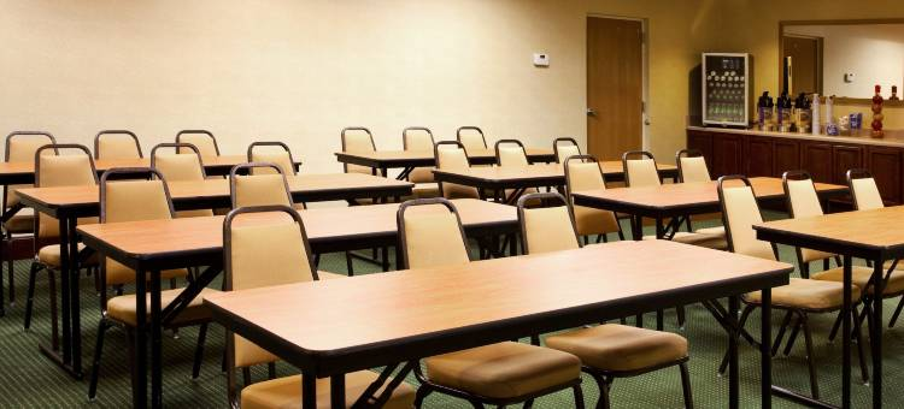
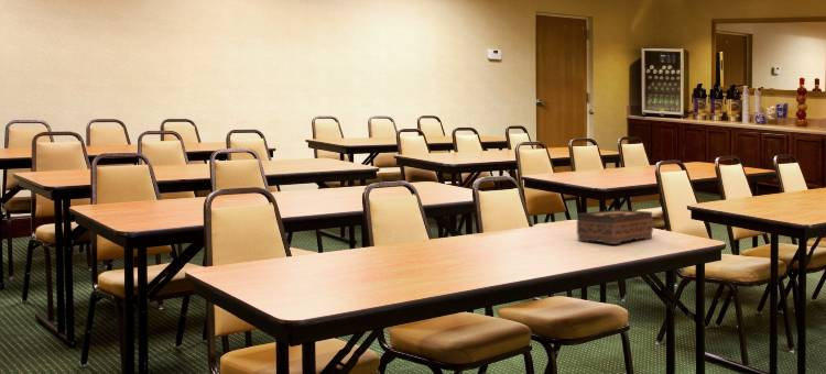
+ tissue box (615, 226)
